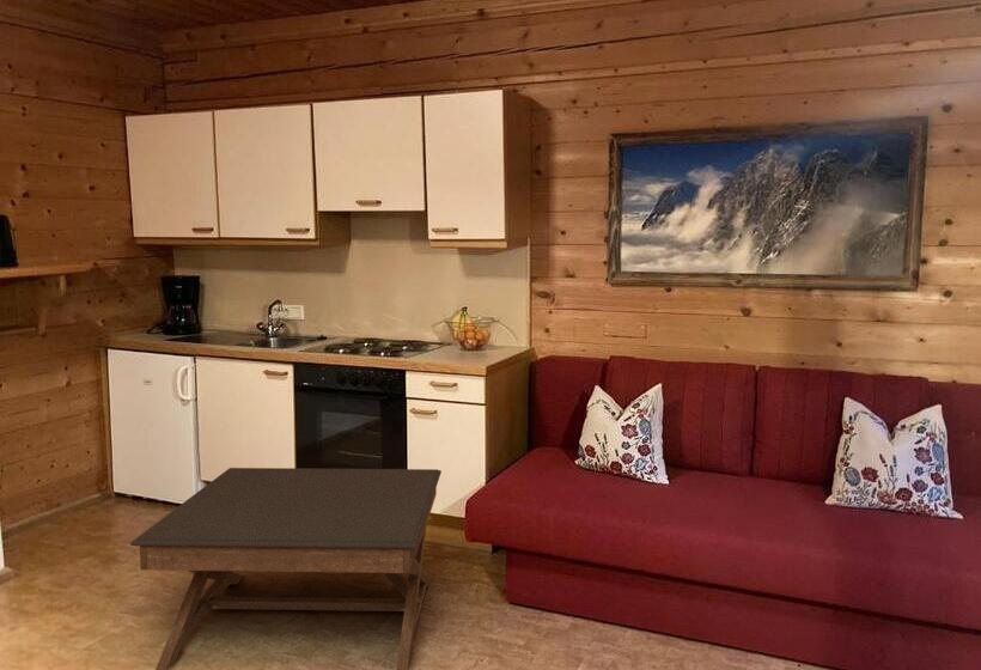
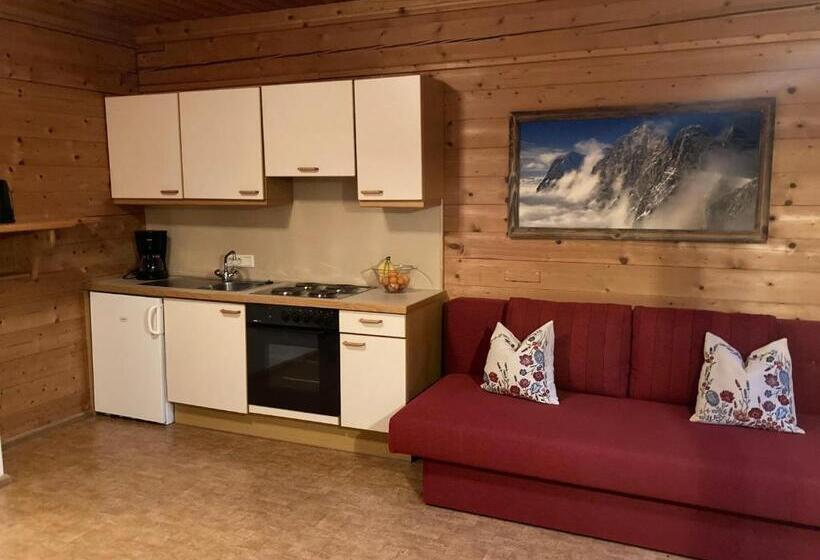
- coffee table (309, 560)
